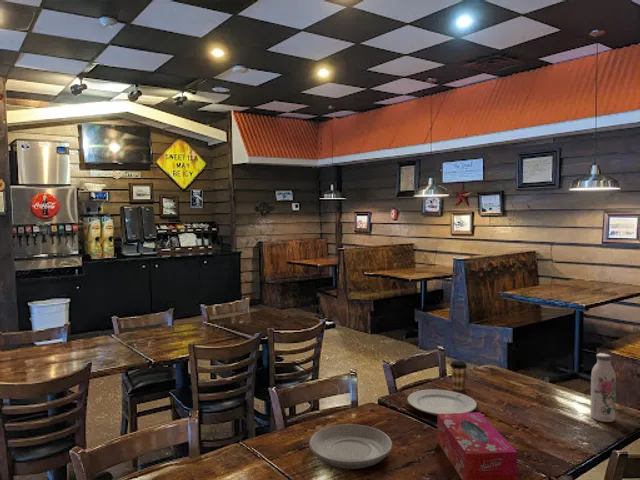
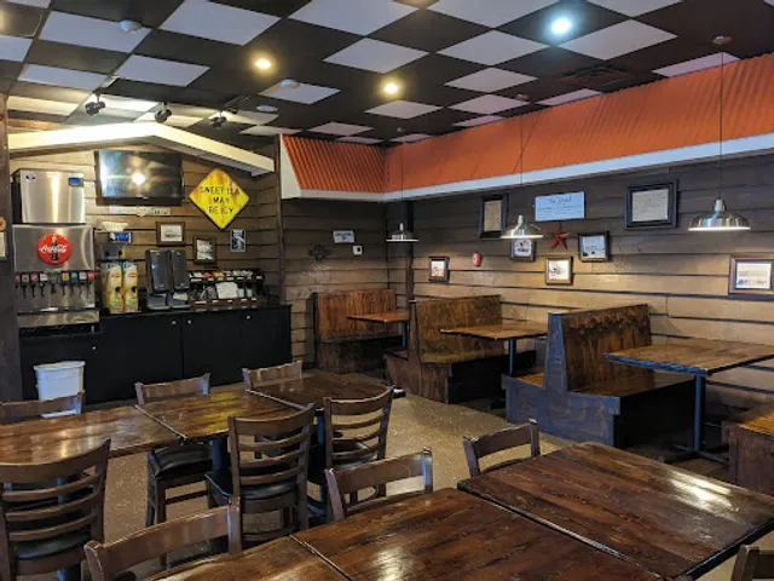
- chinaware (441, 404)
- tissue box (473, 446)
- coffee cup (458, 375)
- water bottle (603, 386)
- plate (350, 448)
